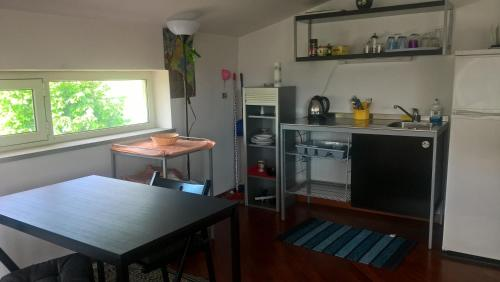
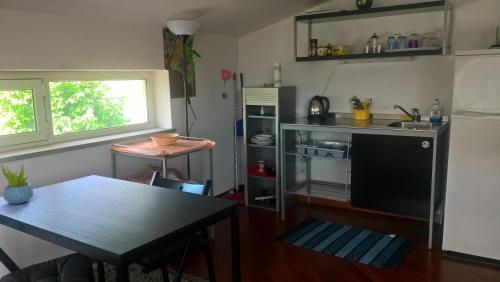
+ succulent plant (16, 182)
